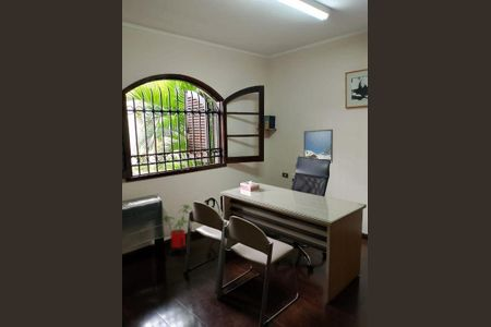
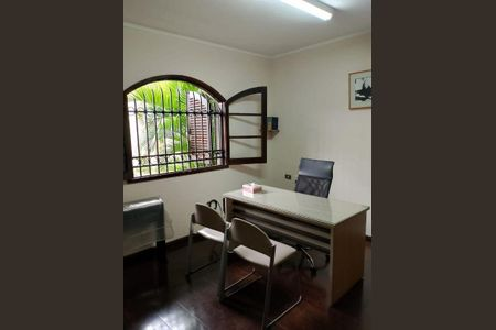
- house plant (179, 228)
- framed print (318, 146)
